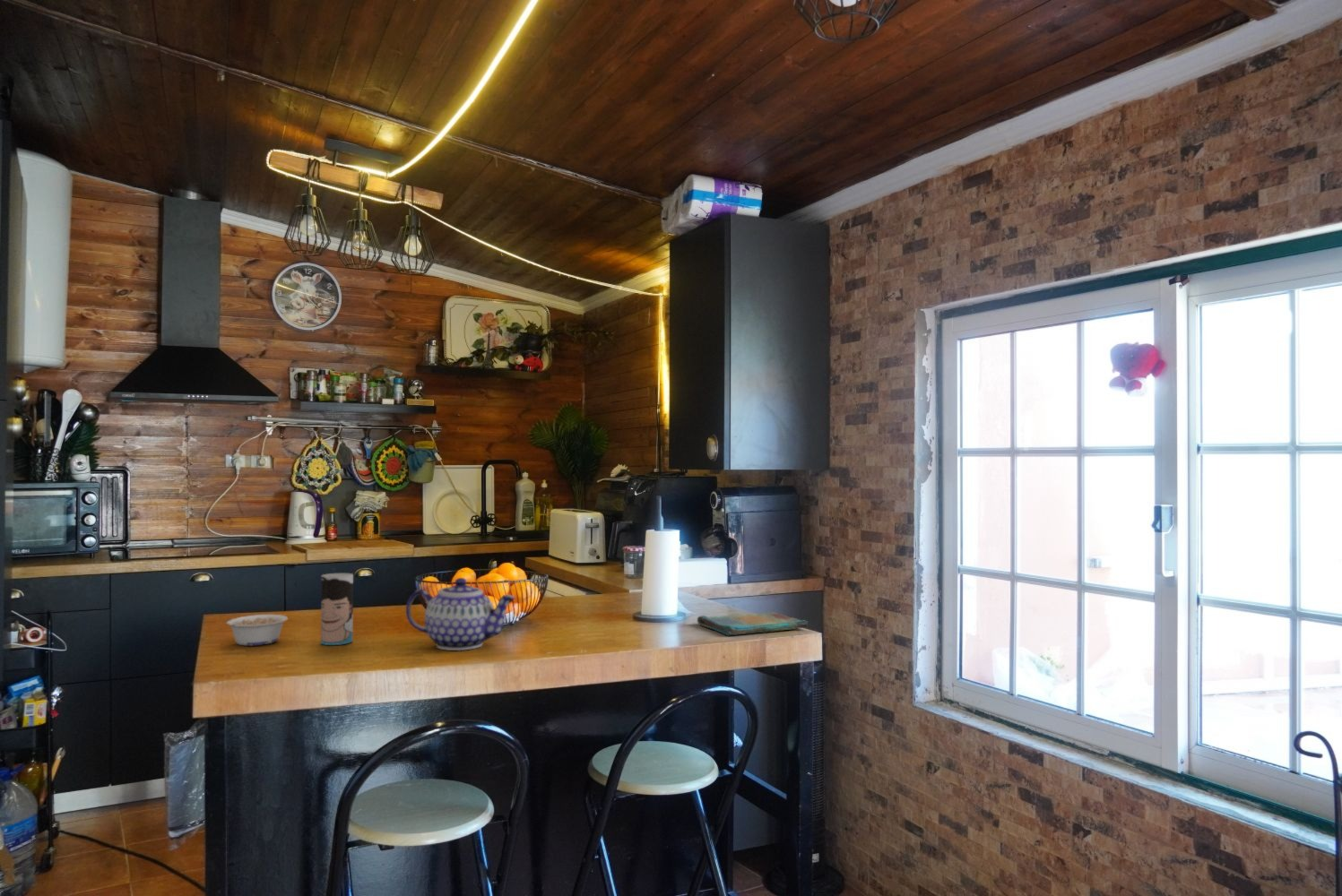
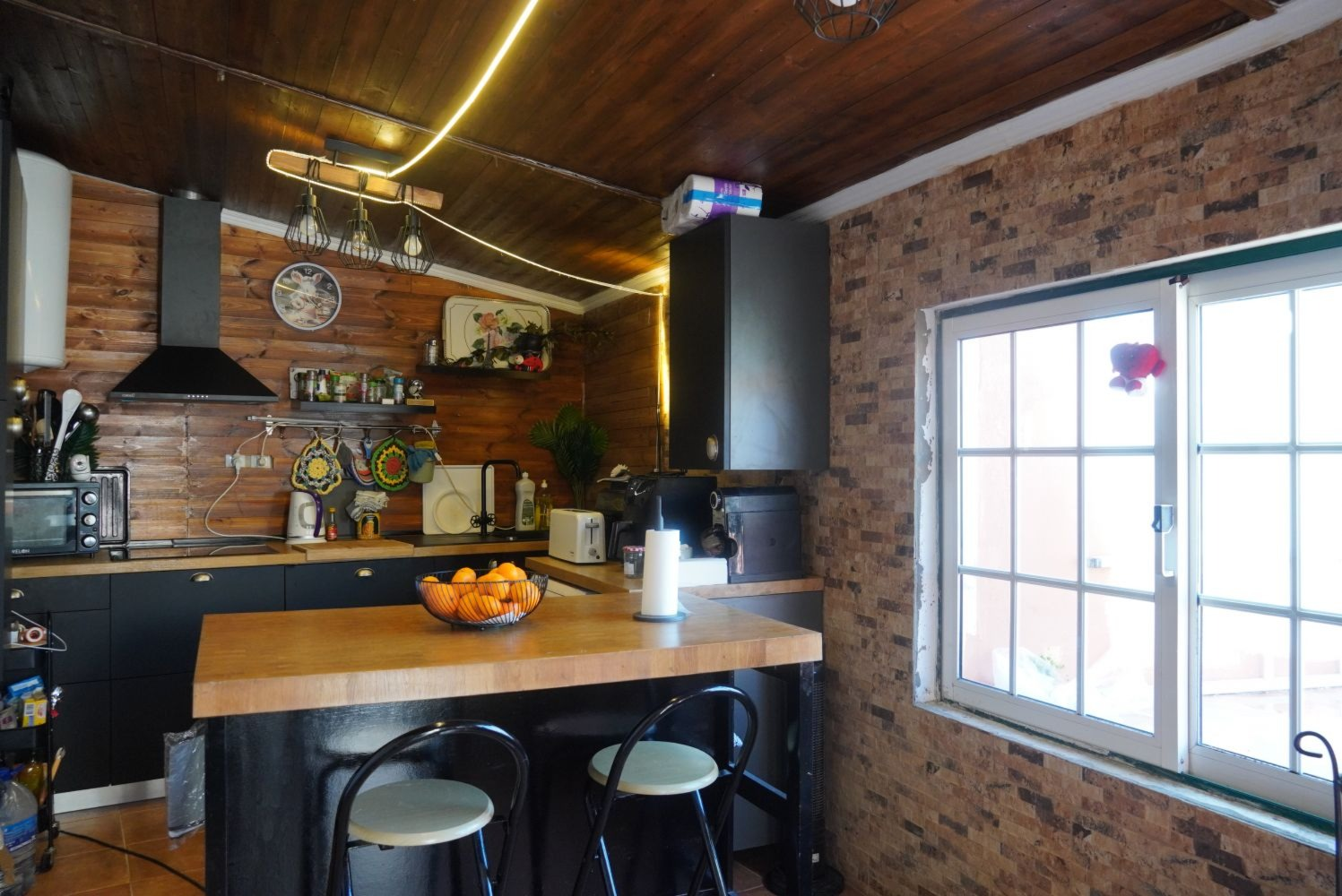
- dish towel (751, 622)
- teapot (460, 611)
- legume (256, 628)
- cup (336, 608)
